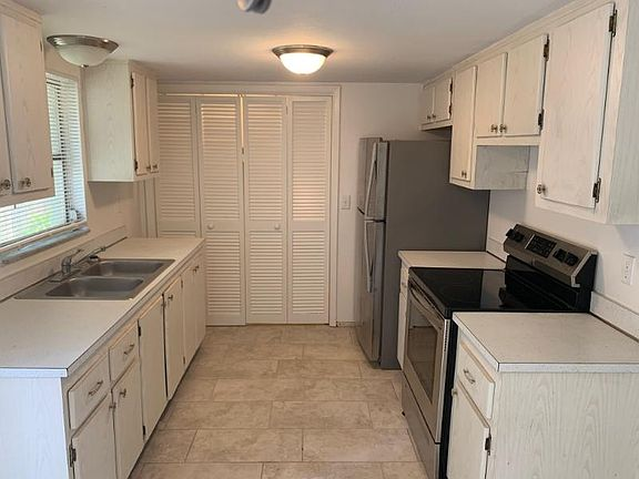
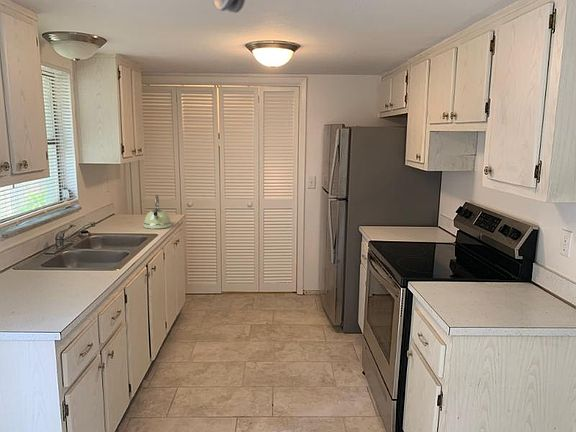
+ kettle (157, 210)
